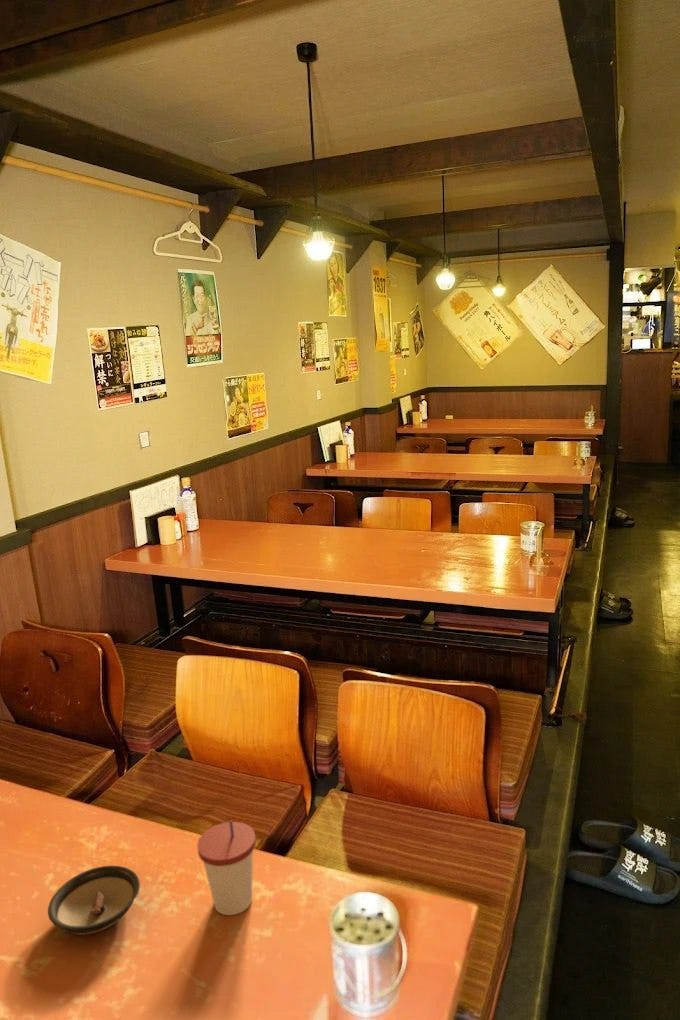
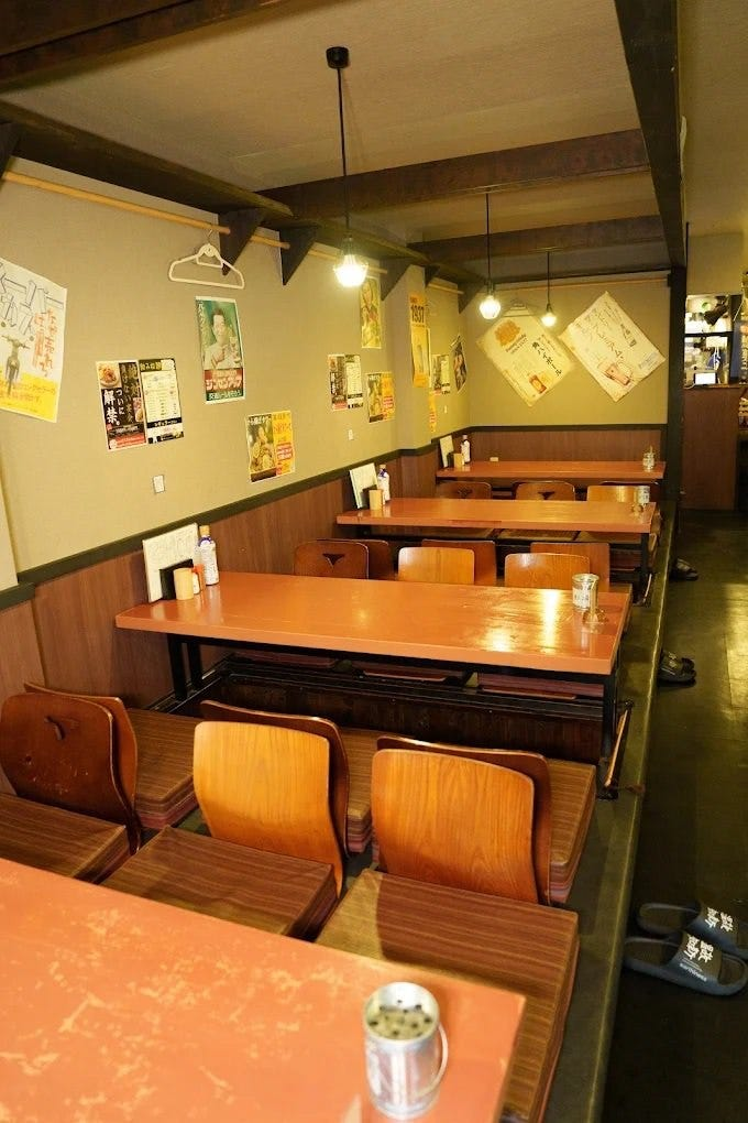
- cup (229, 863)
- saucer (96, 904)
